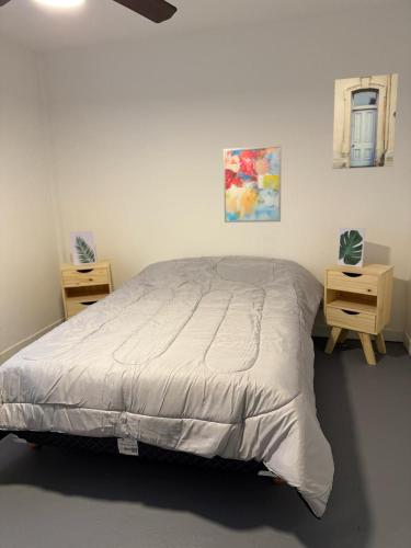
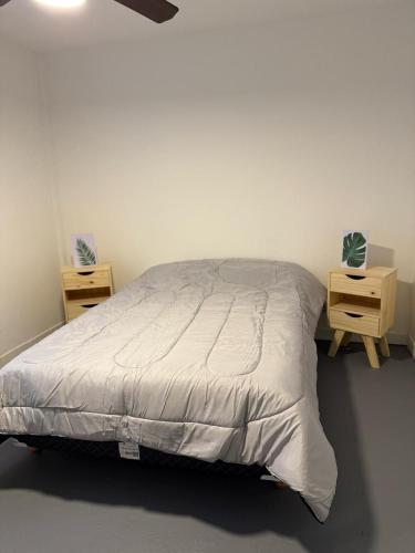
- wall art (363, 123)
- wall art (252, 185)
